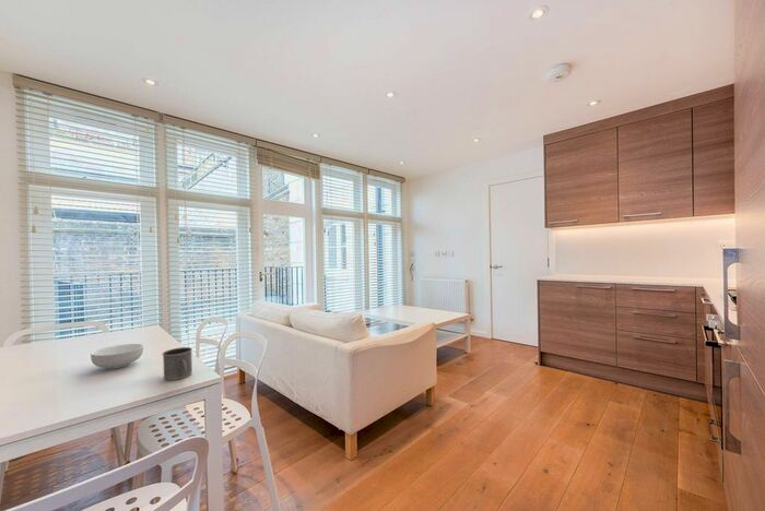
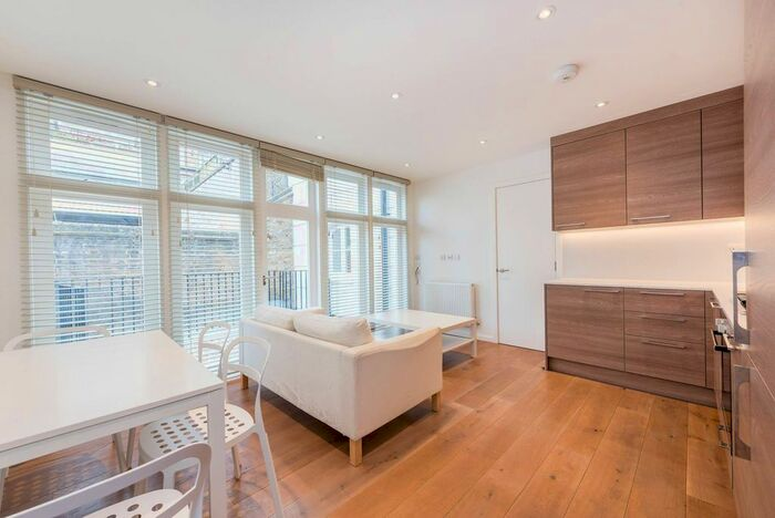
- mug (179, 364)
- cereal bowl (118, 357)
